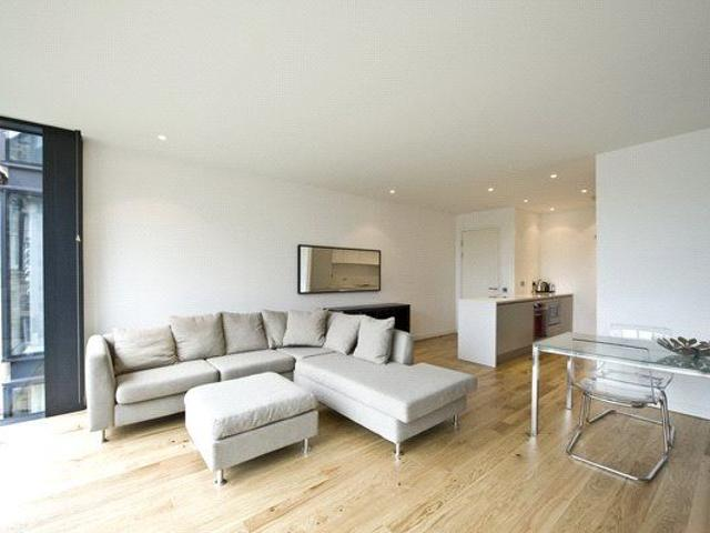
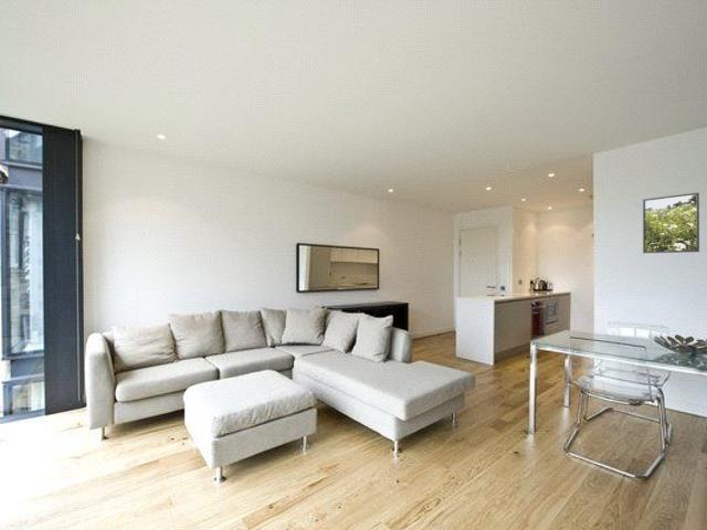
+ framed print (669, 224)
